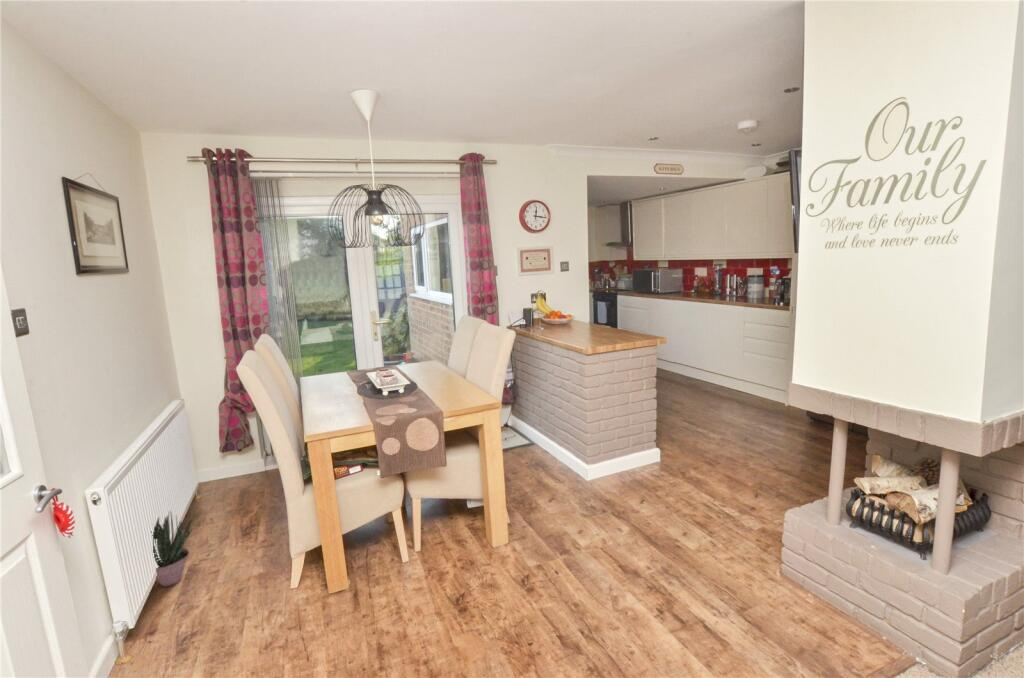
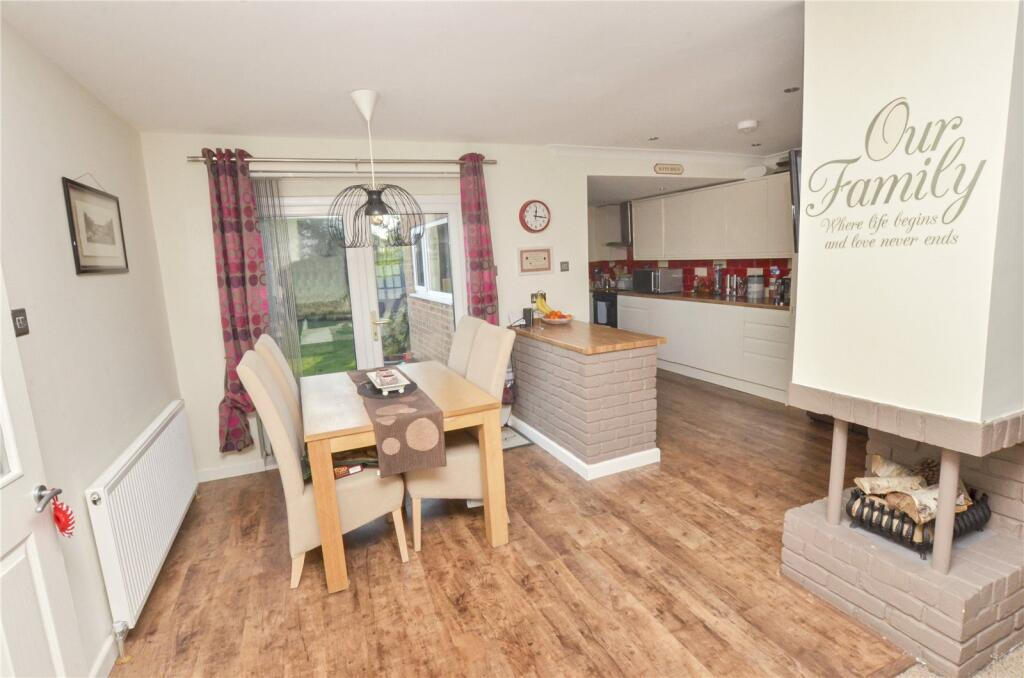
- potted plant (169, 547)
